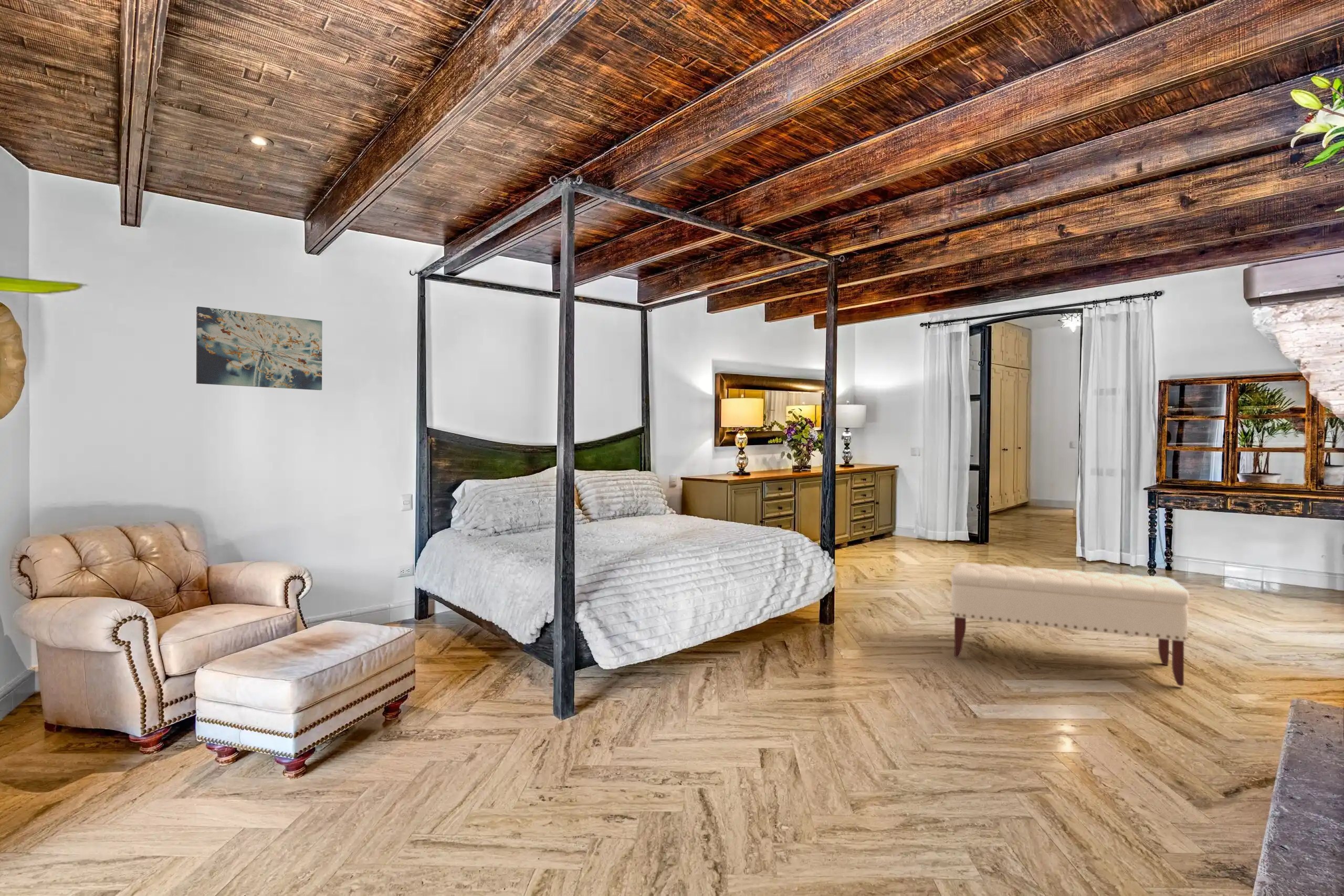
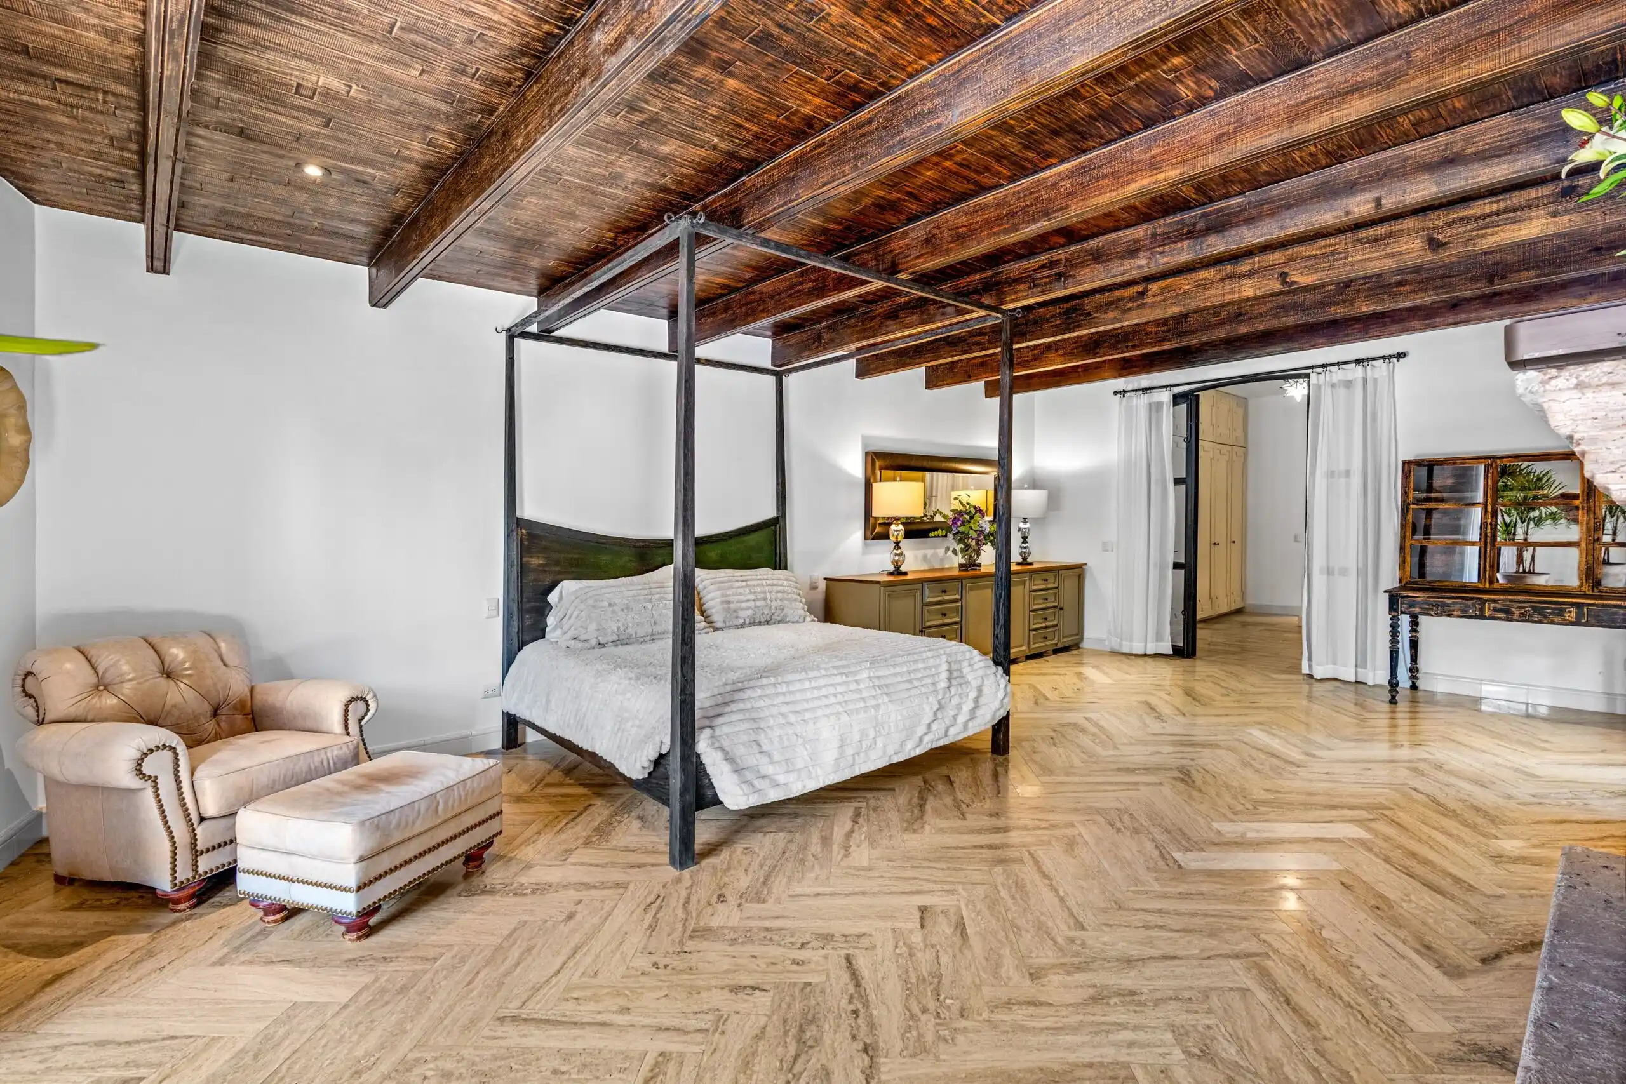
- bench (1059, 617)
- wall art (262, 351)
